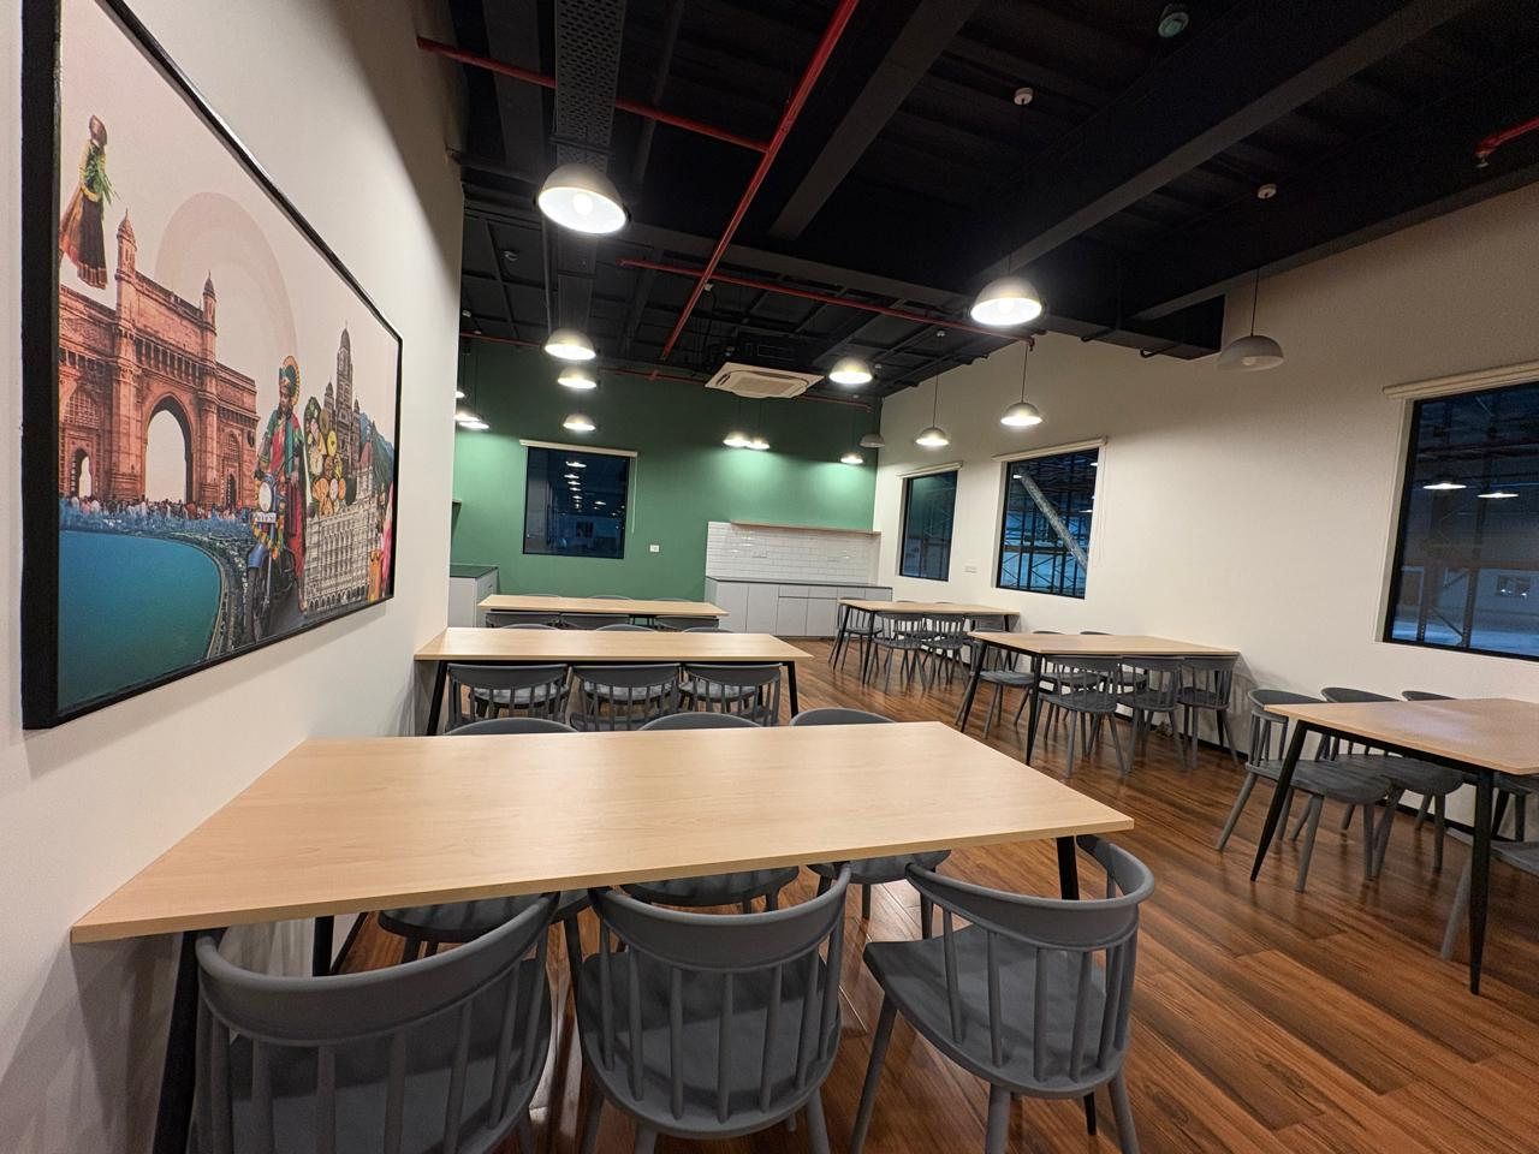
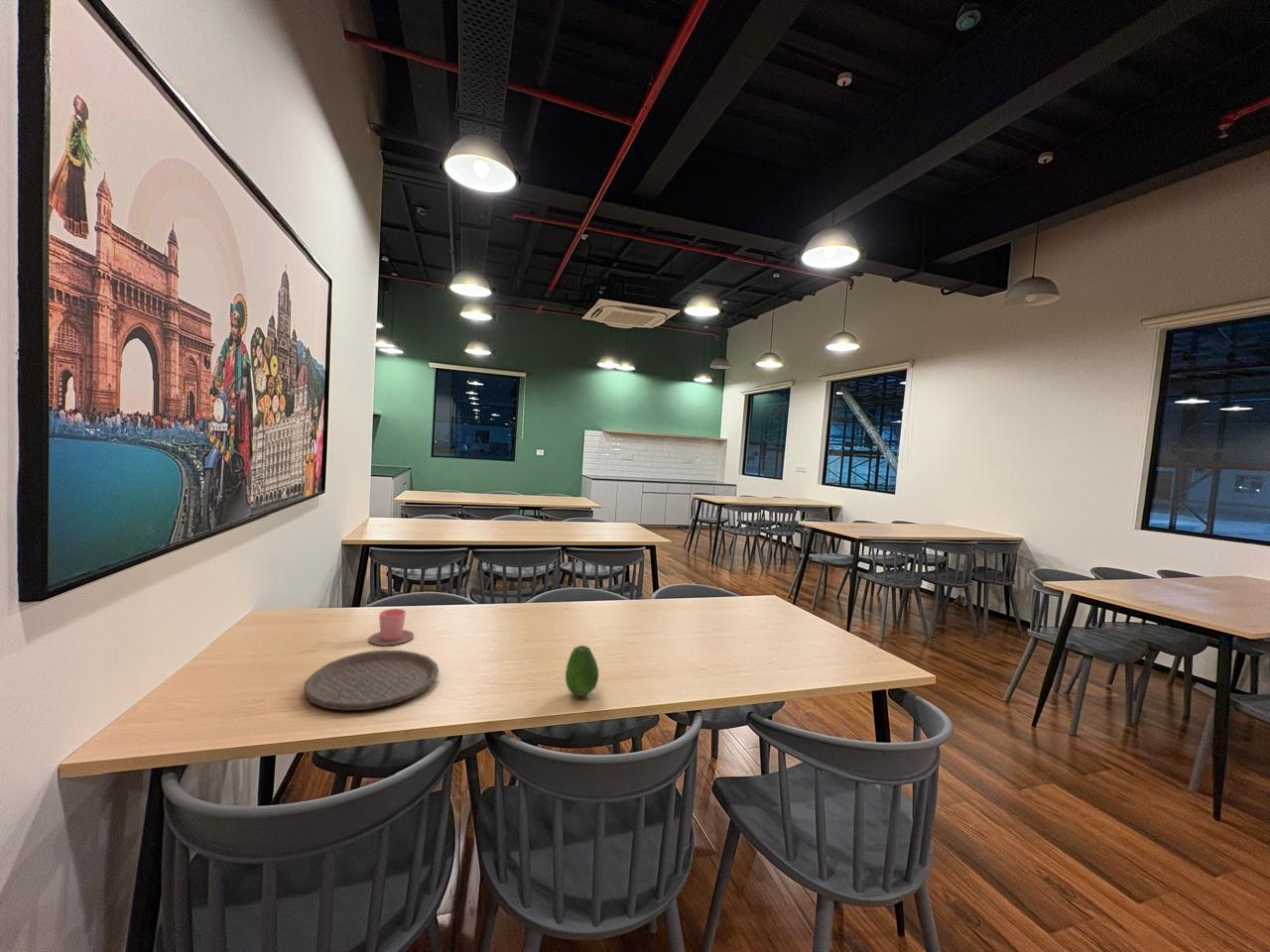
+ plate (374, 678)
+ cup (392, 625)
+ fruit (582, 670)
